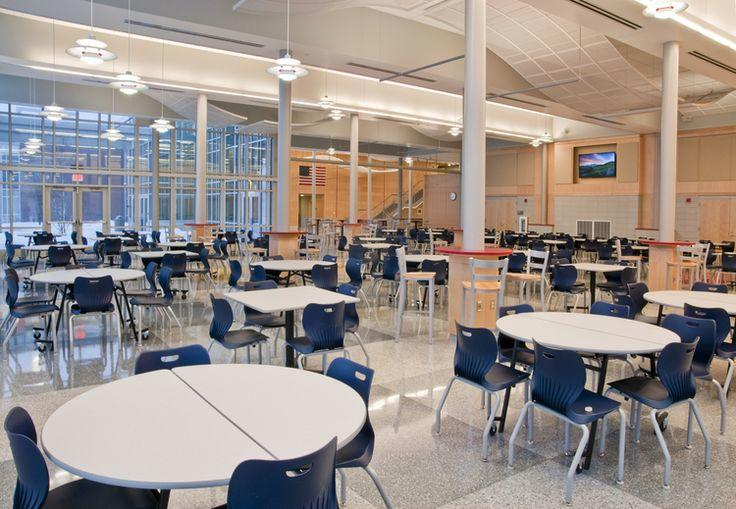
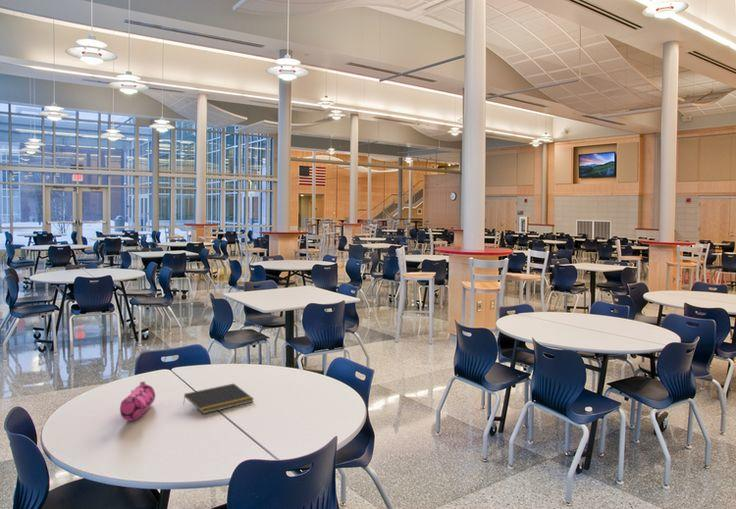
+ notepad (219, 397)
+ pencil case (137, 400)
